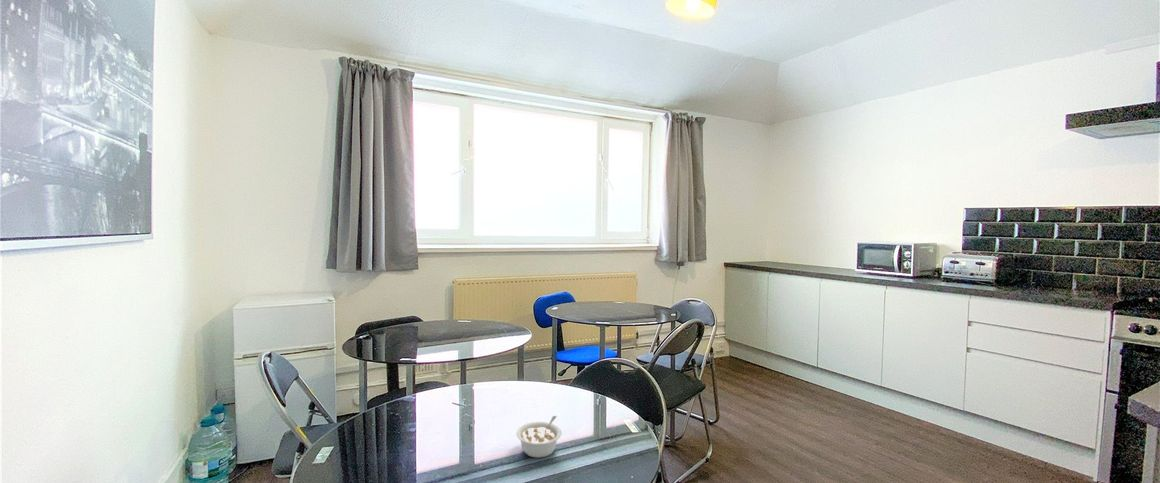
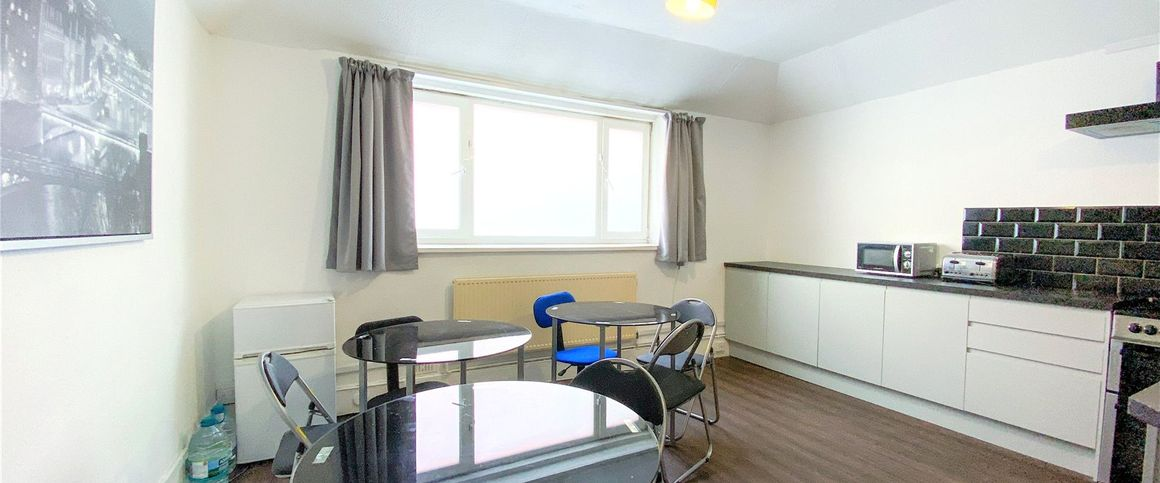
- legume (538, 438)
